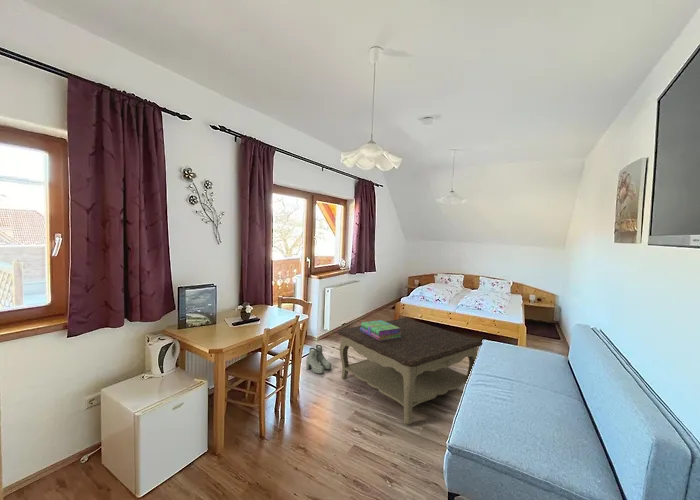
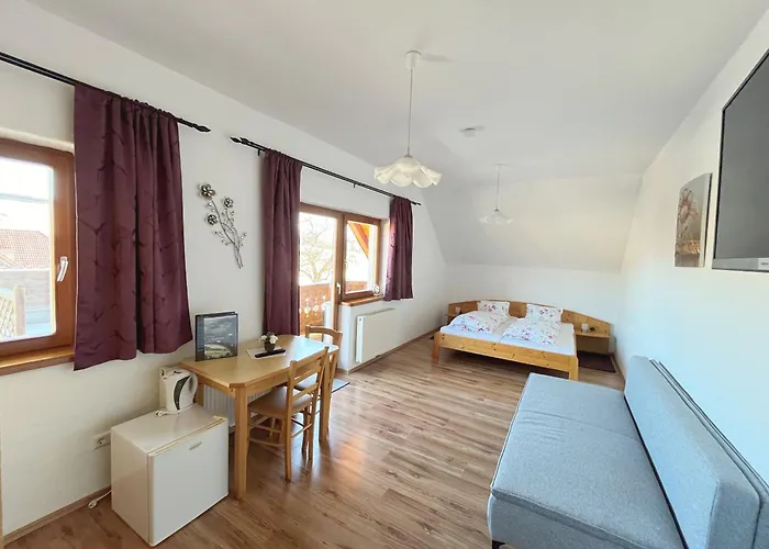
- boots (318, 358)
- stack of books (380, 329)
- coffee table (406, 360)
